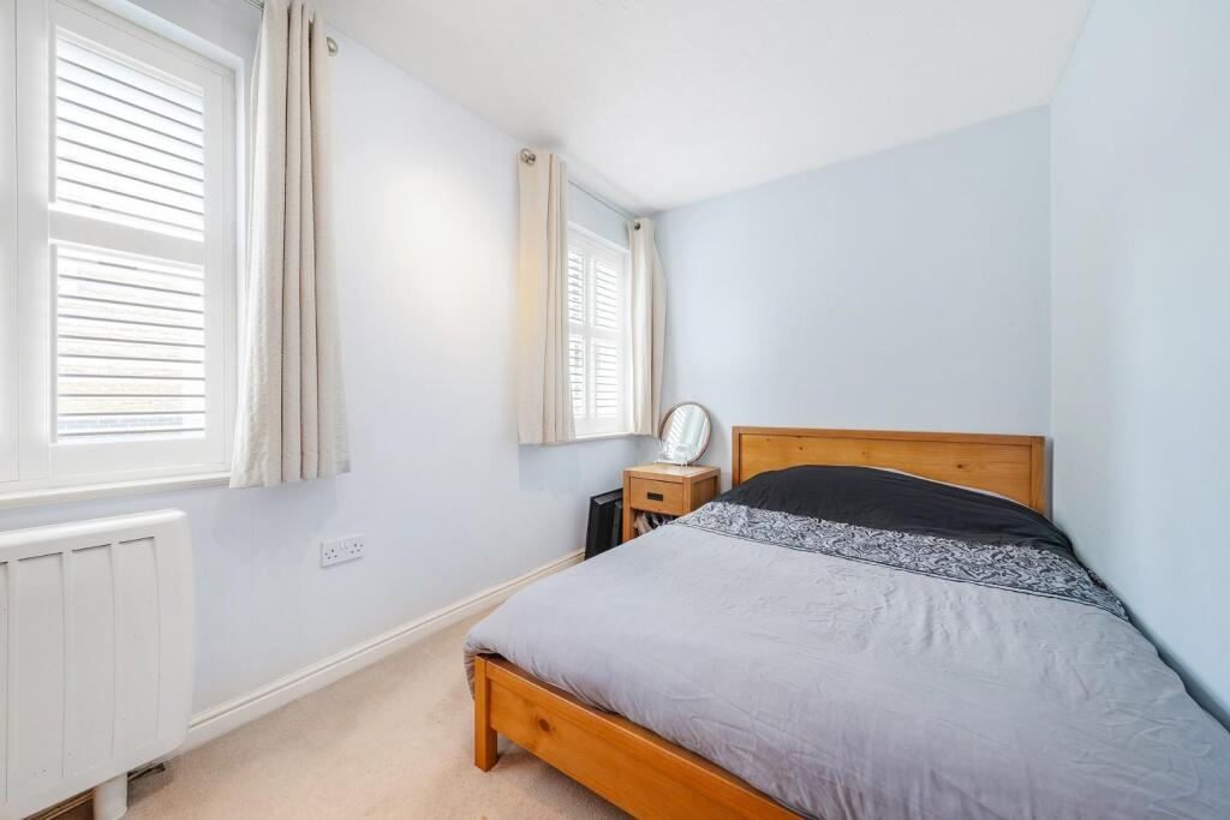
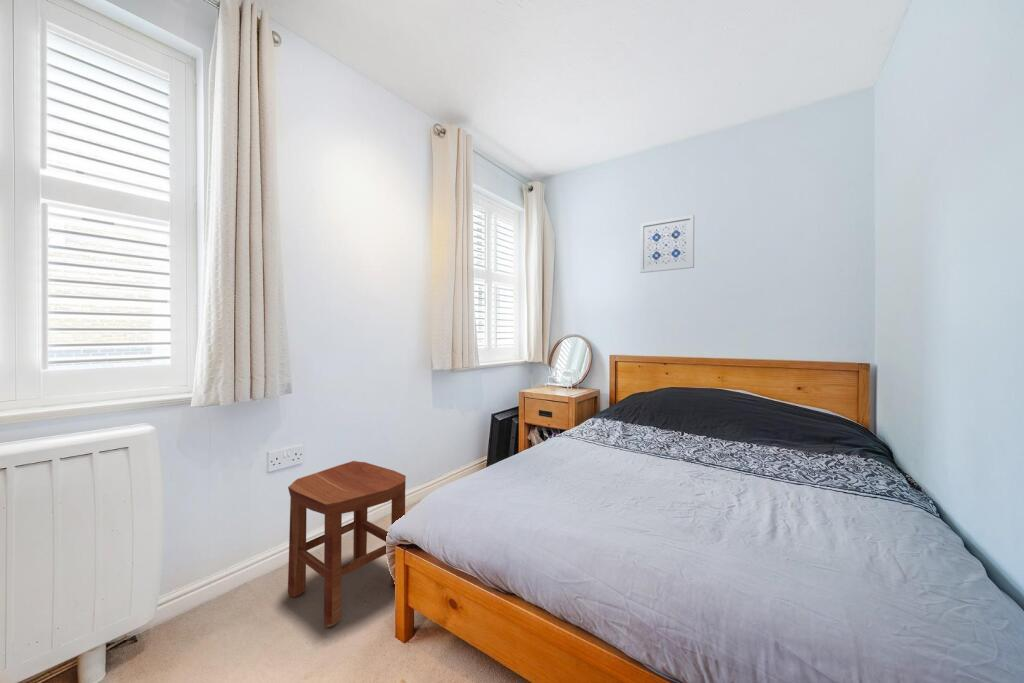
+ stool (348, 531)
+ wall art (666, 245)
